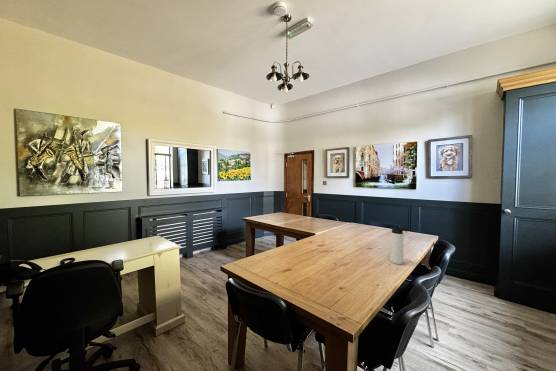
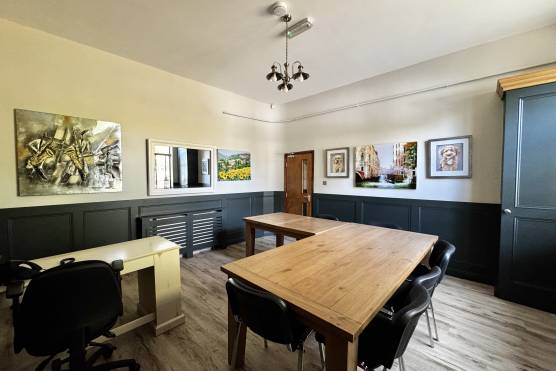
- thermos bottle (399, 244)
